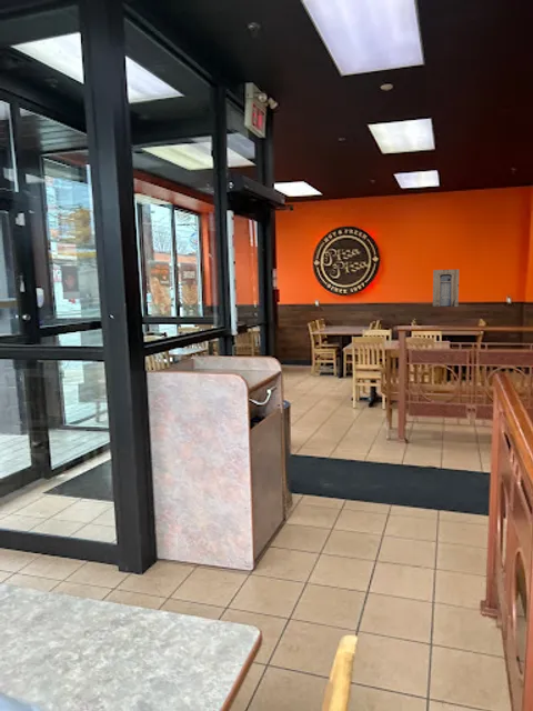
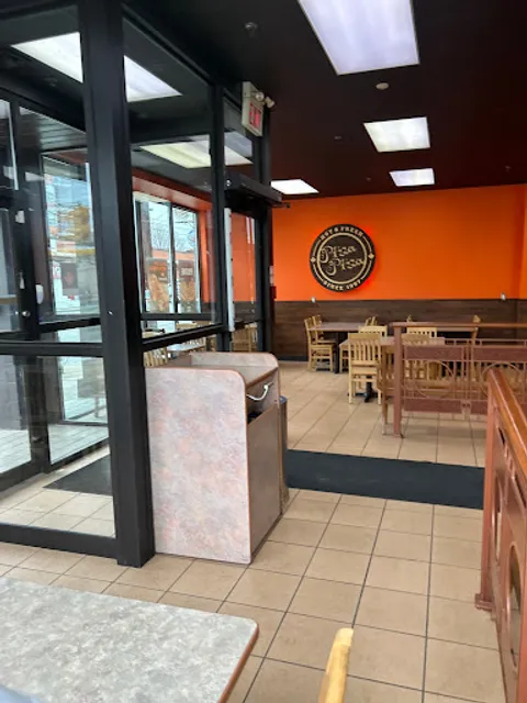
- wall art (445, 288)
